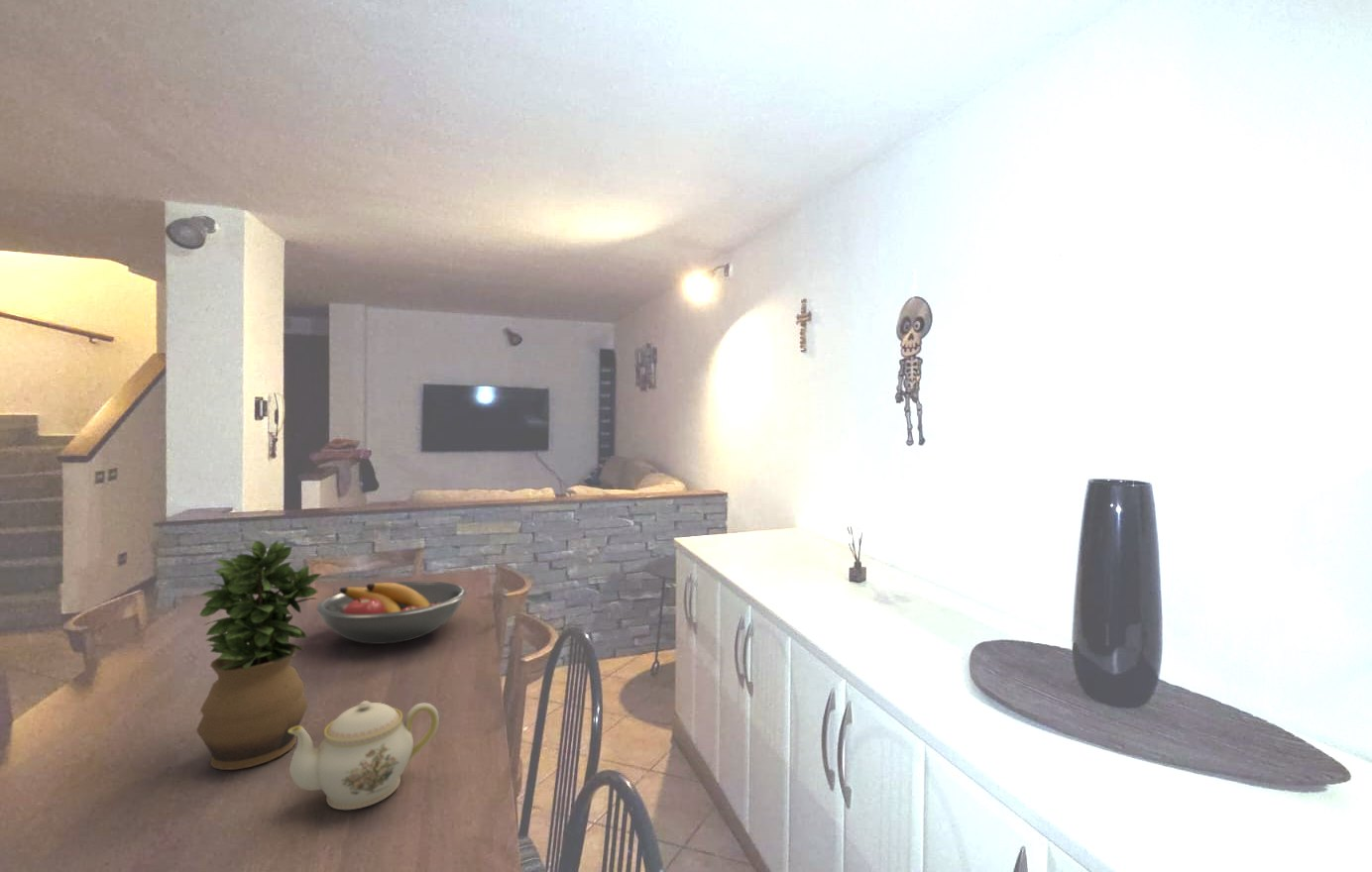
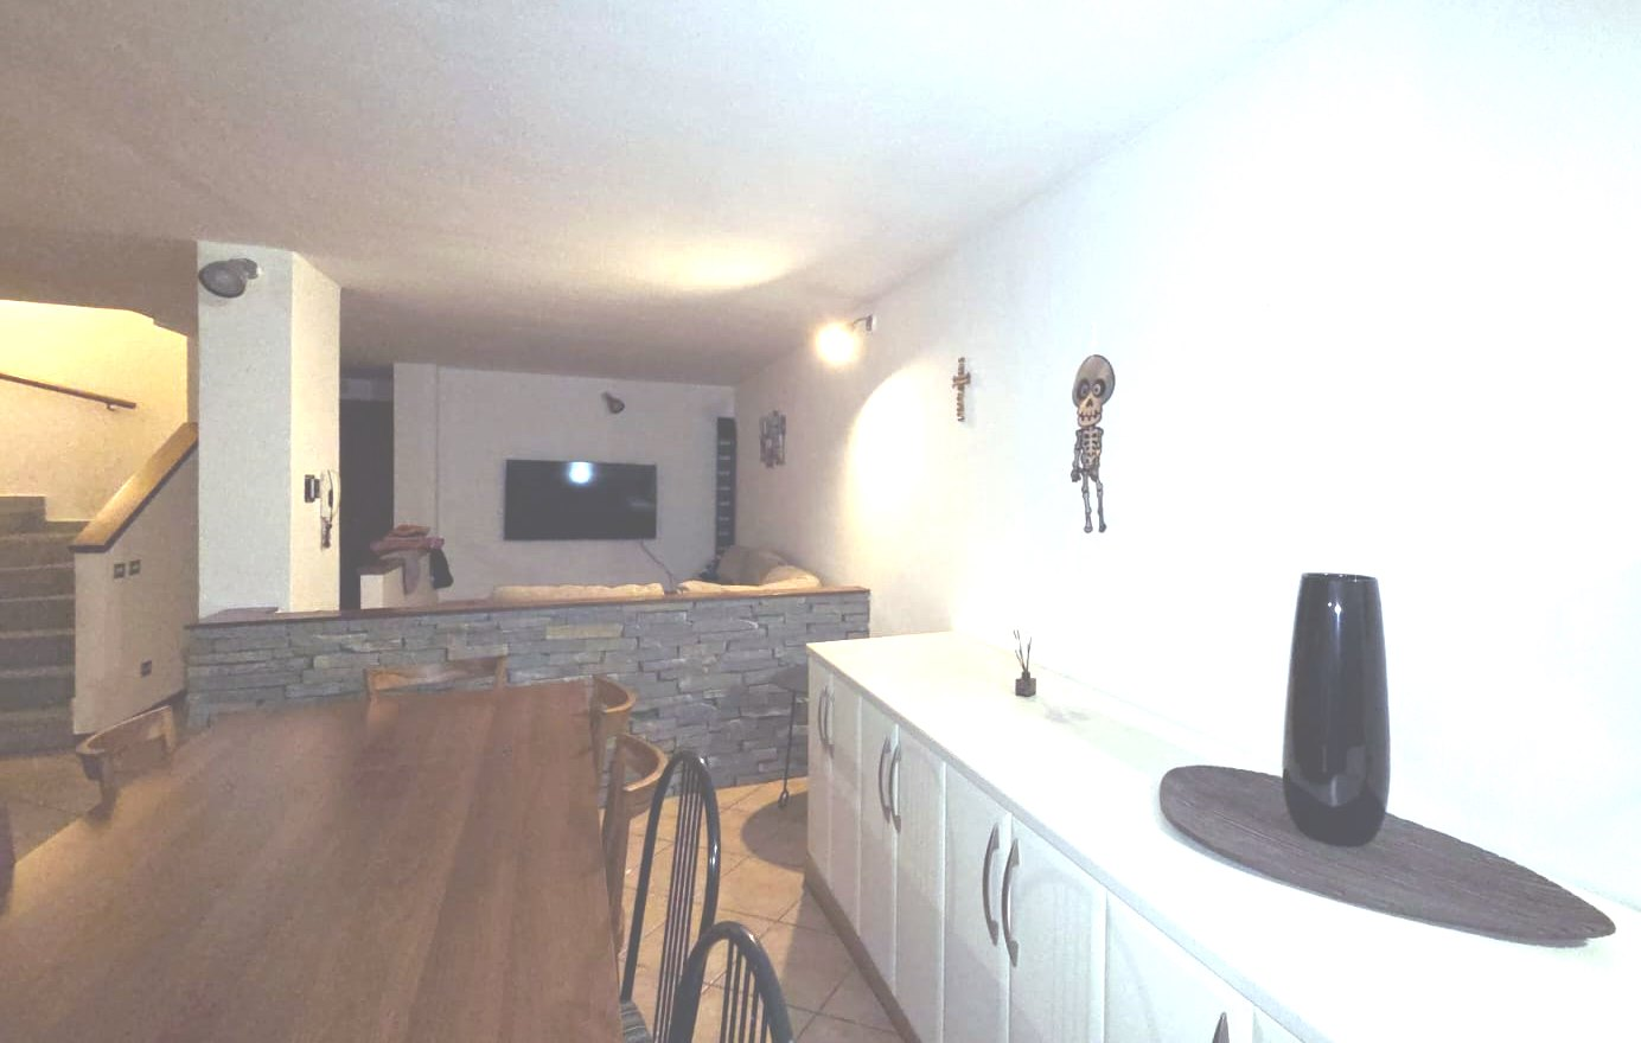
- potted plant (261, 640)
- fruit bowl (395, 610)
- teapot (368, 744)
